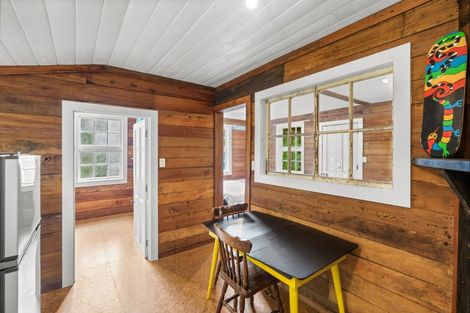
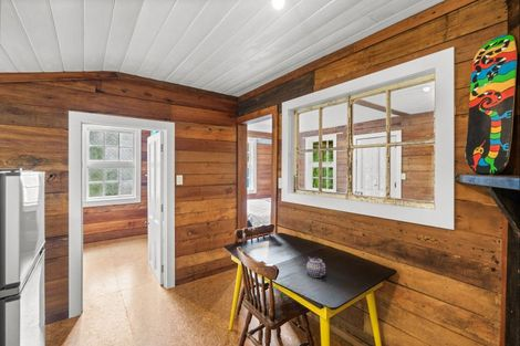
+ teapot (315, 265)
